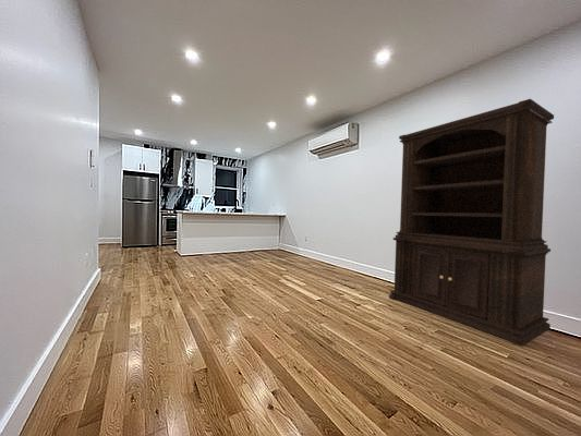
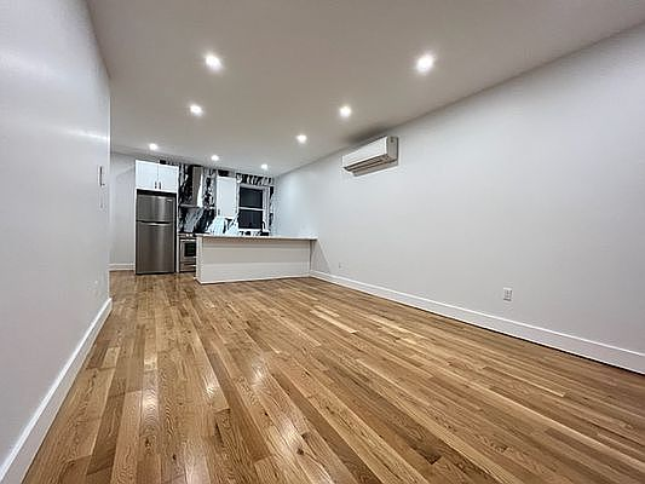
- hutch (461, 219)
